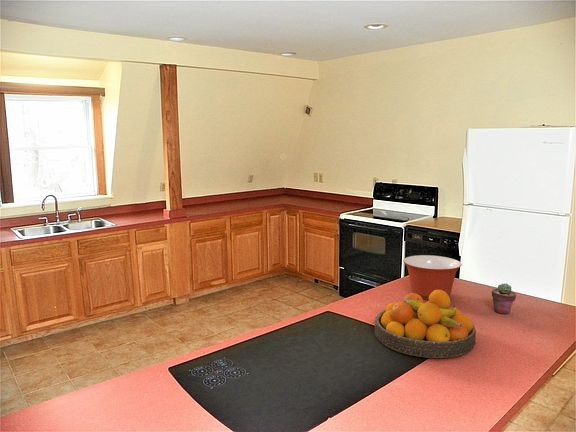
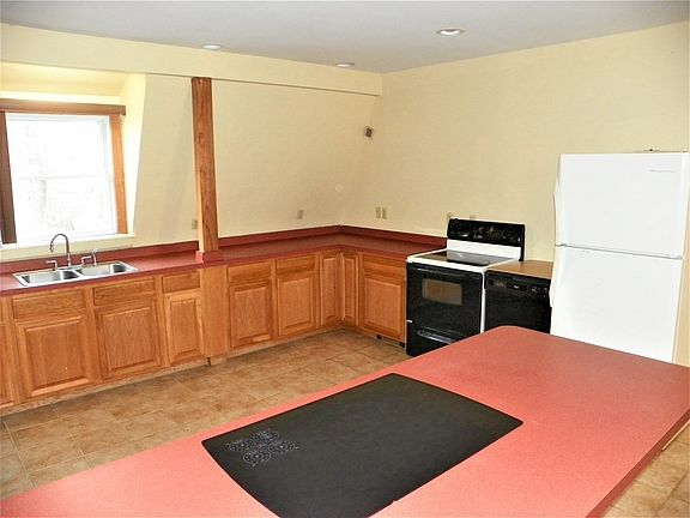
- mixing bowl (431, 278)
- potted succulent (503, 297)
- fruit bowl (424, 316)
